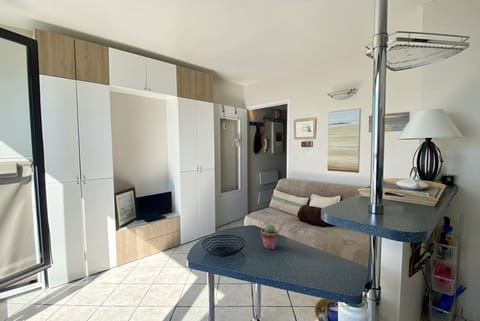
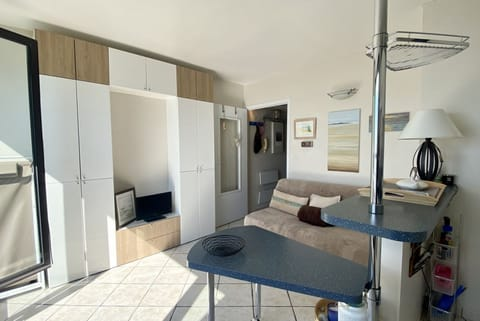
- potted succulent (269, 235)
